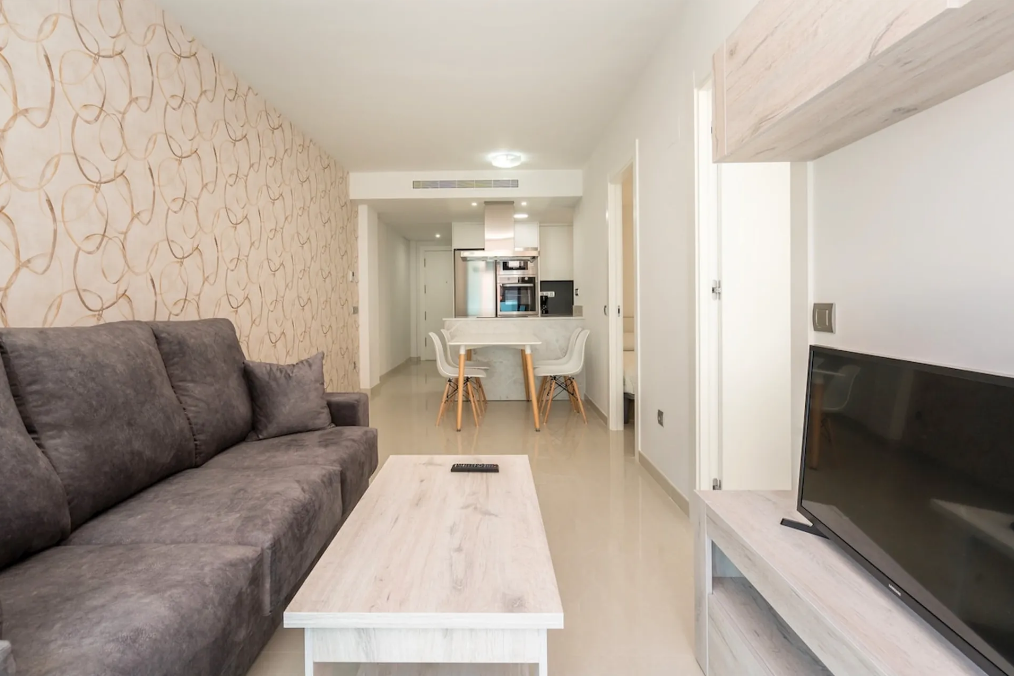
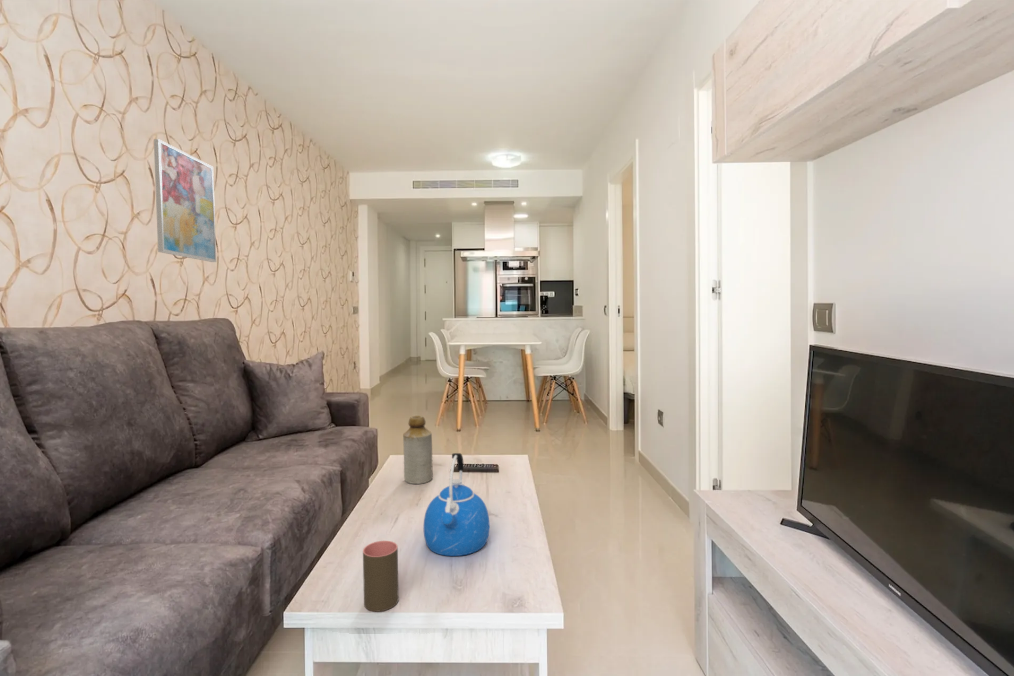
+ kettle (454, 501)
+ cup (380, 575)
+ bottle (417, 447)
+ wall art (187, 206)
